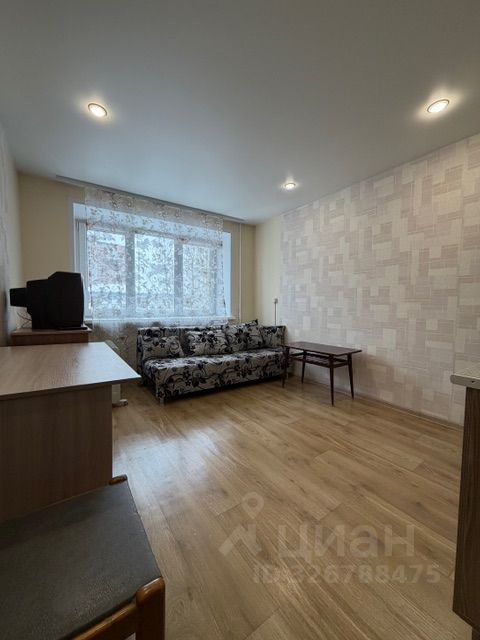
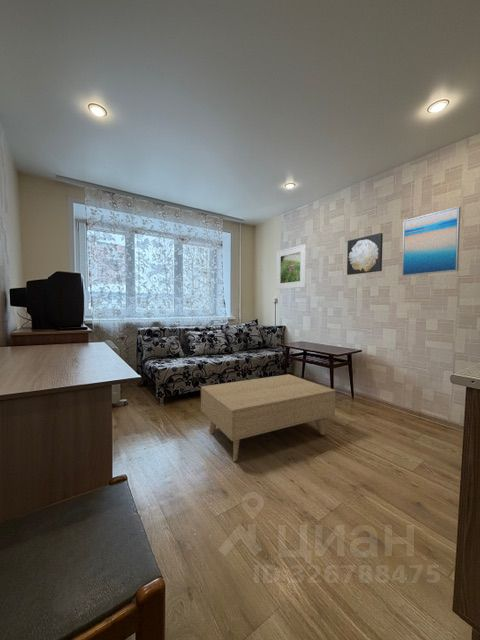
+ wall art (429, 244)
+ wall art (364, 255)
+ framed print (290, 268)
+ coffee table (266, 411)
